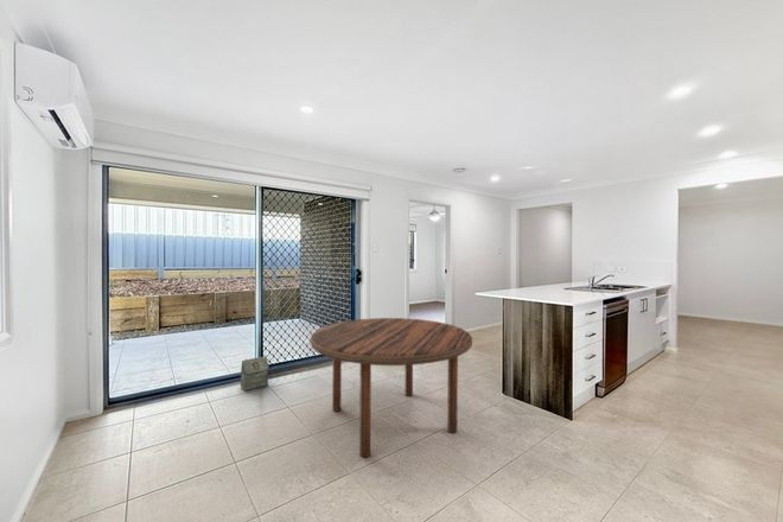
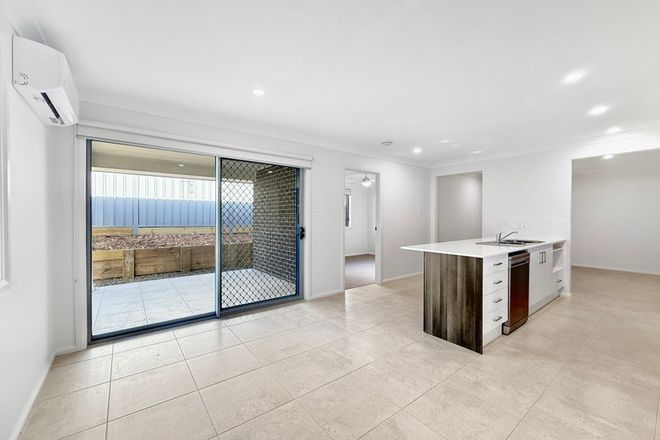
- bag (254, 371)
- dining table (390, 364)
